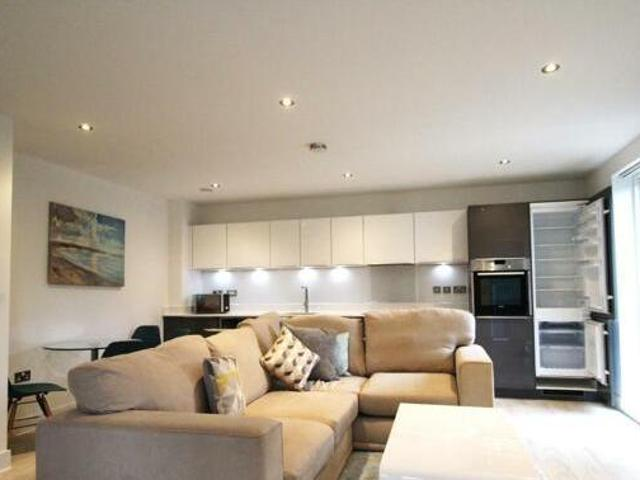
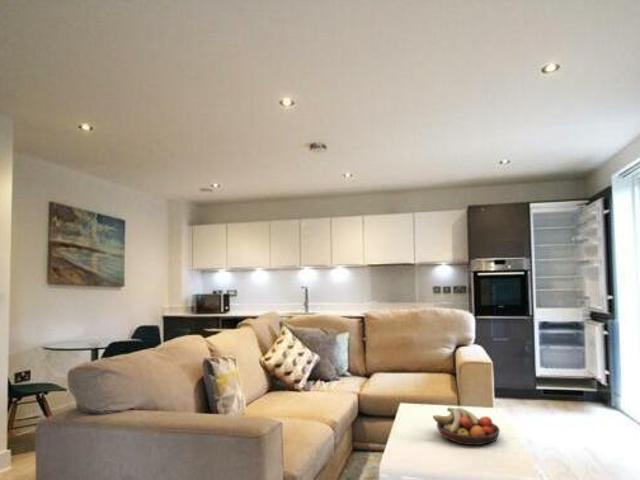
+ fruit bowl (467, 423)
